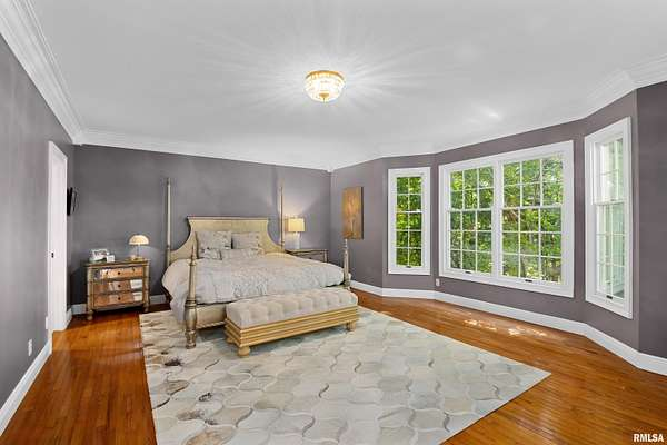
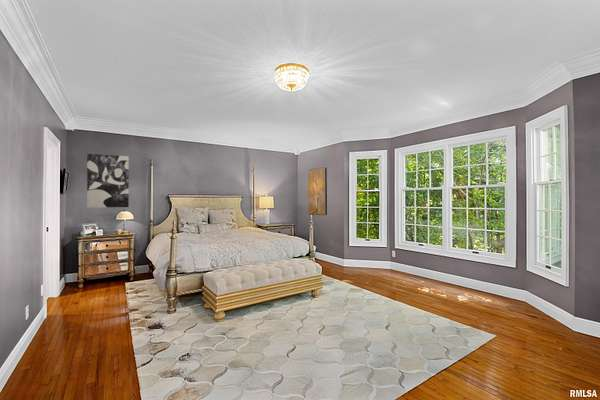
+ wall art (108, 181)
